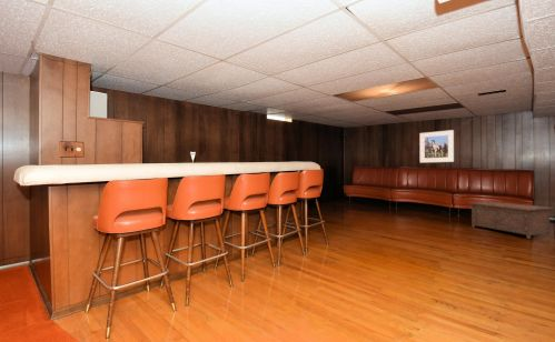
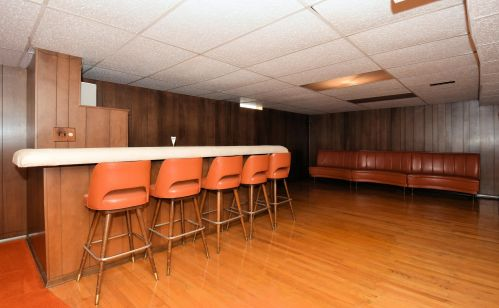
- cabinet (507, 218)
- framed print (436, 147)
